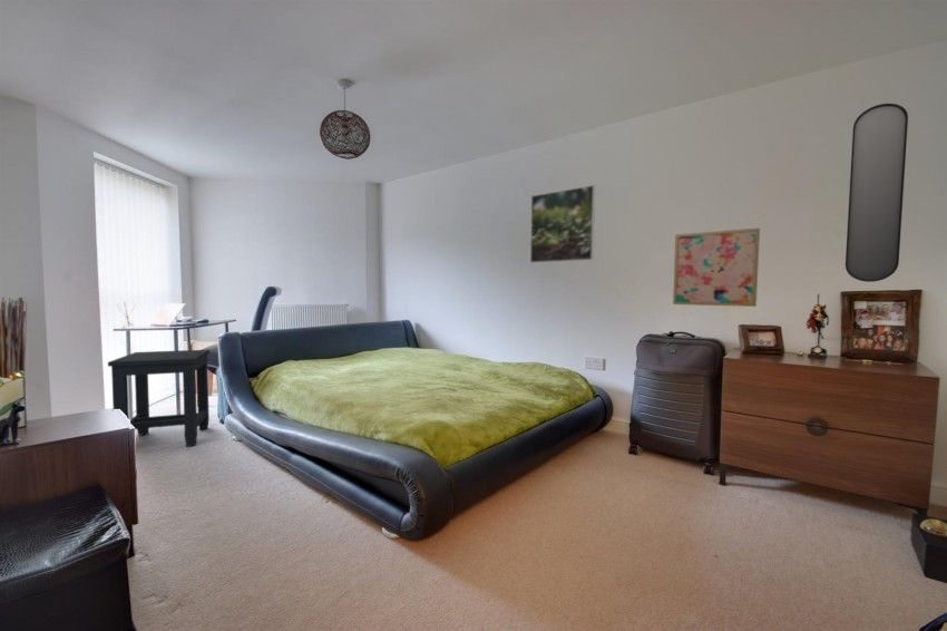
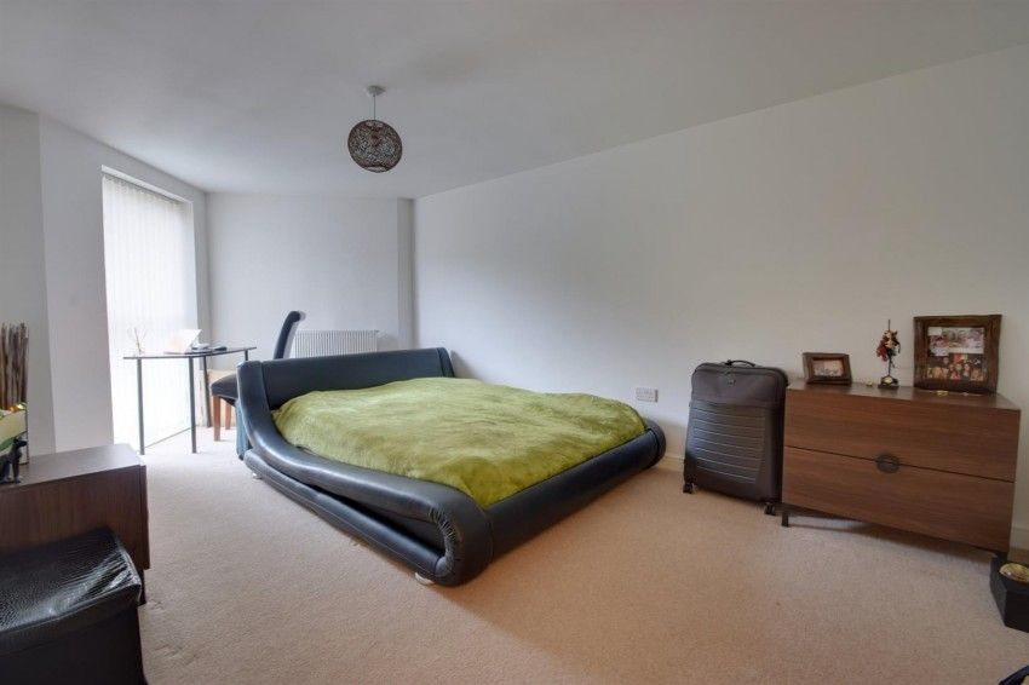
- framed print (560, 226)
- home mirror (875, 194)
- side table (148, 398)
- wall art (713, 269)
